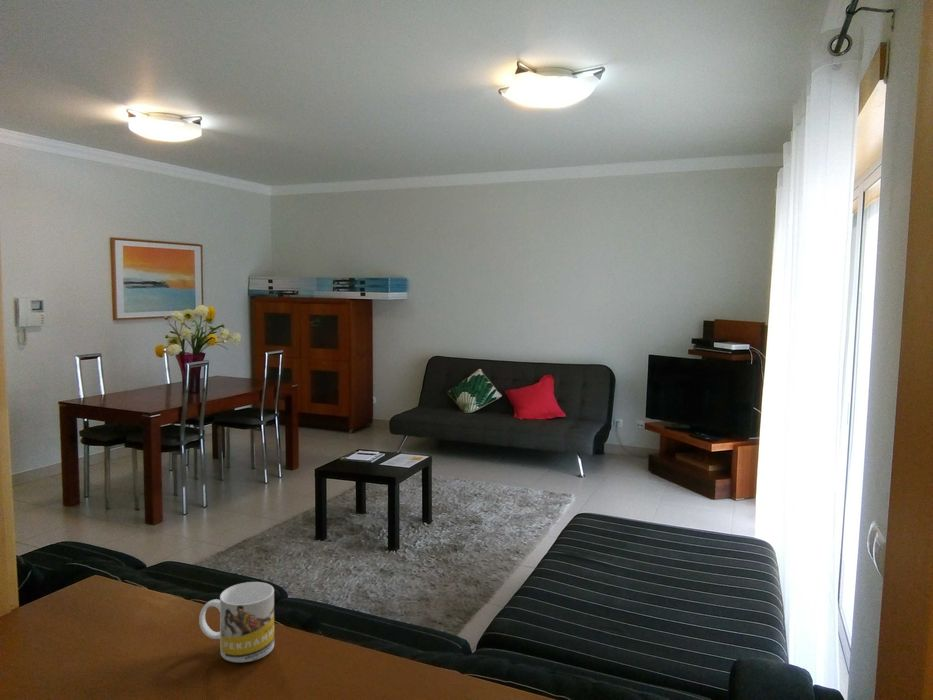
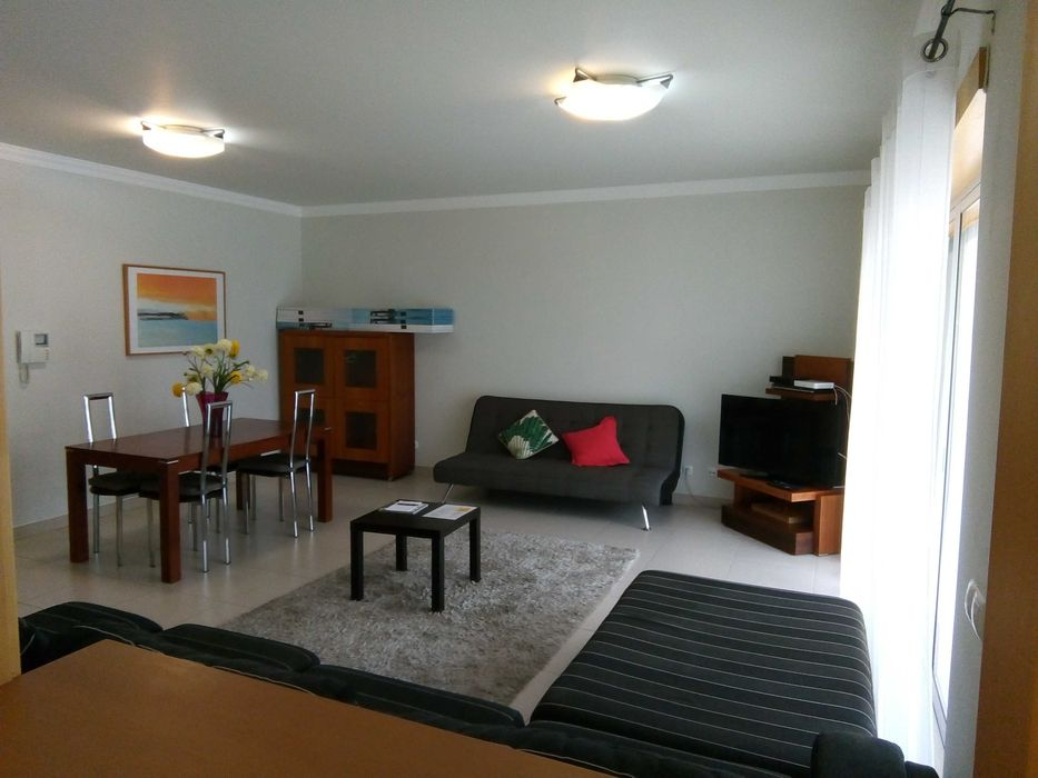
- mug (237, 619)
